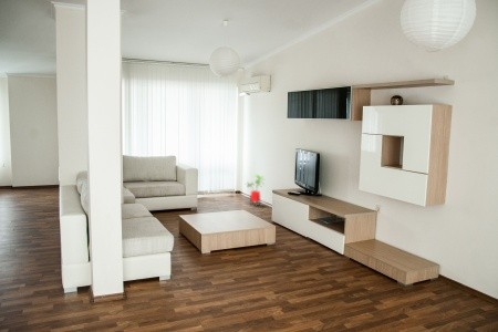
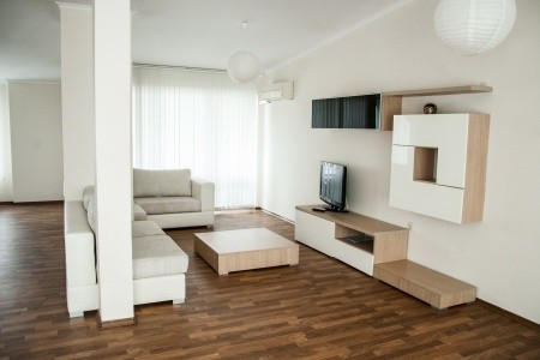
- house plant (256, 189)
